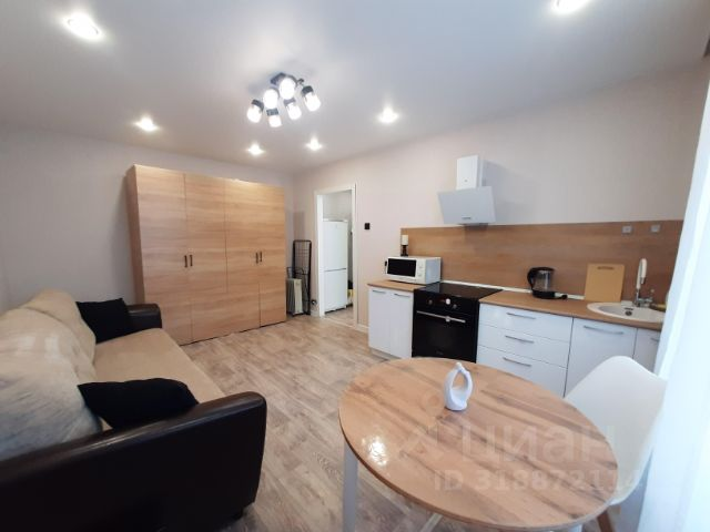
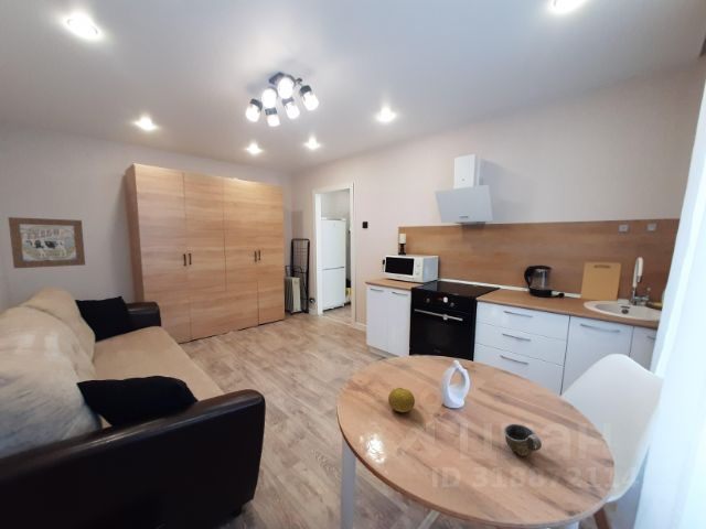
+ cup (520, 439)
+ wall art (50, 242)
+ fruit (400, 399)
